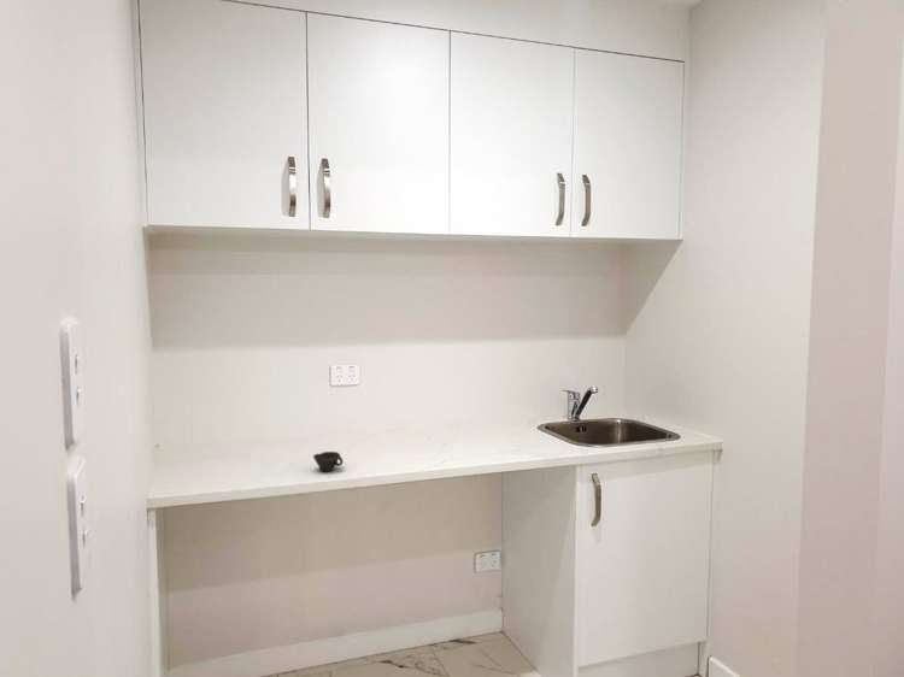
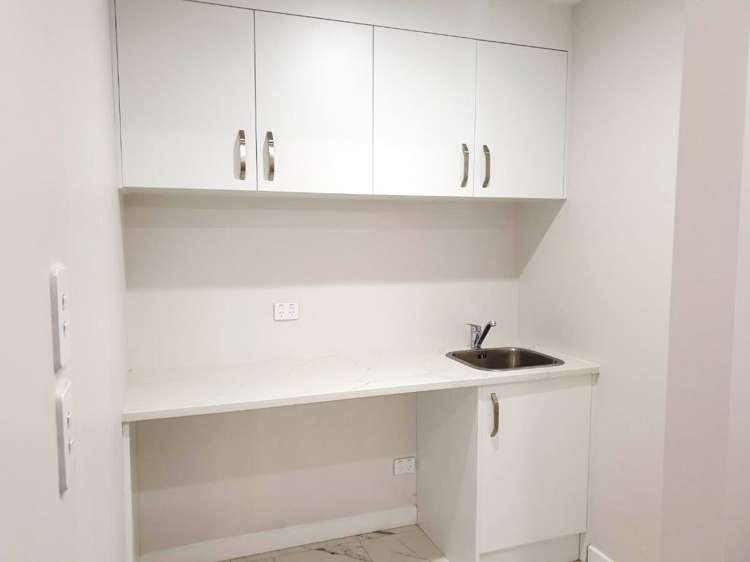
- cup (328, 461)
